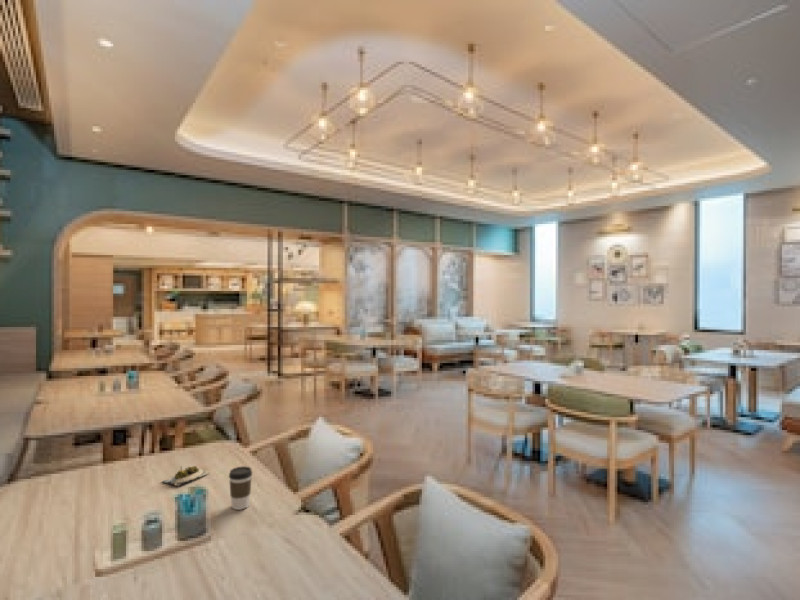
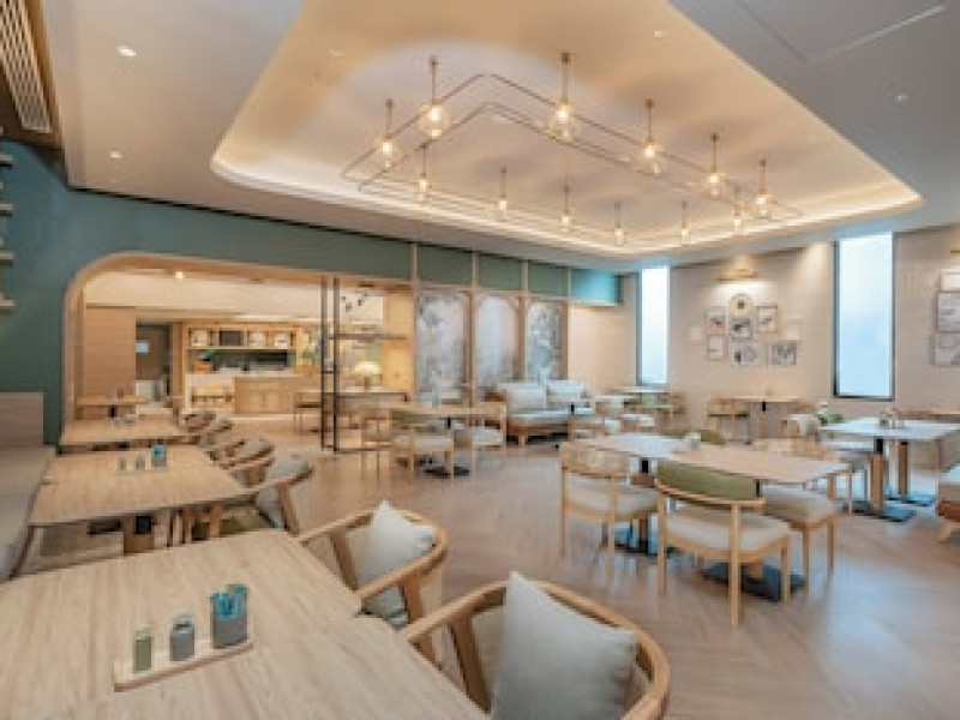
- coffee cup (240, 488)
- succulent plant (187, 472)
